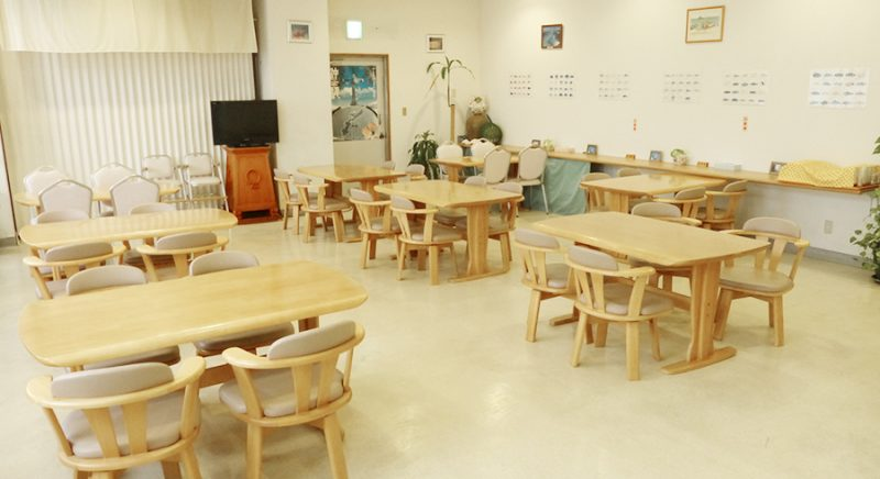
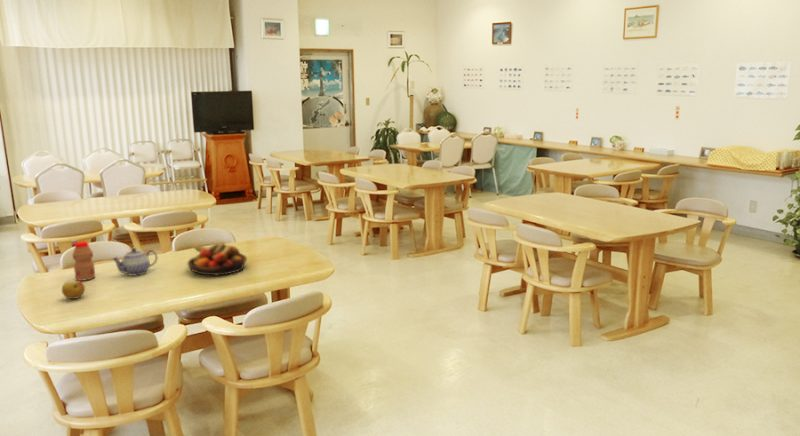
+ fruit bowl (216, 257)
+ bottle (83, 260)
+ fruit (73, 289)
+ teapot (135, 260)
